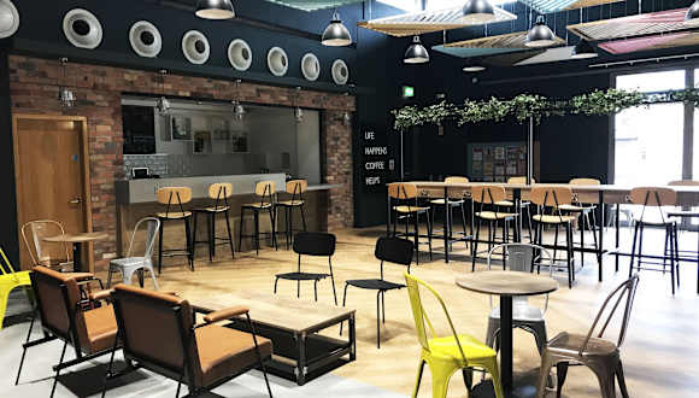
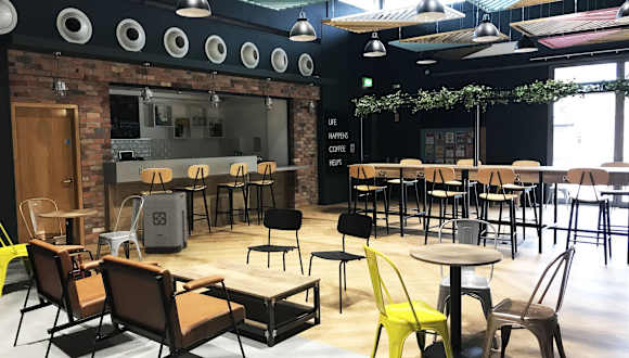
+ trash can (165, 221)
